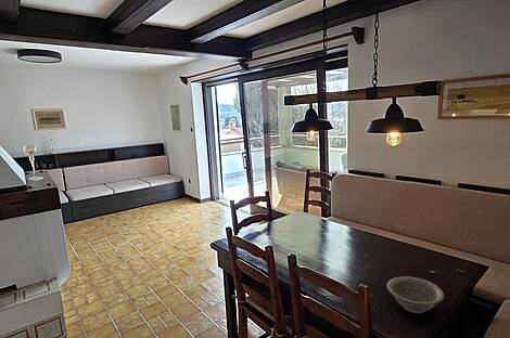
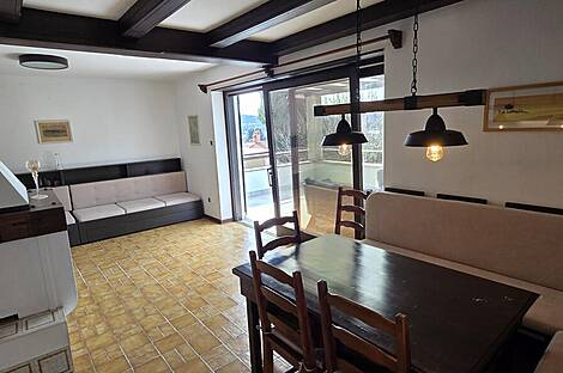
- decorative bowl (413, 298)
